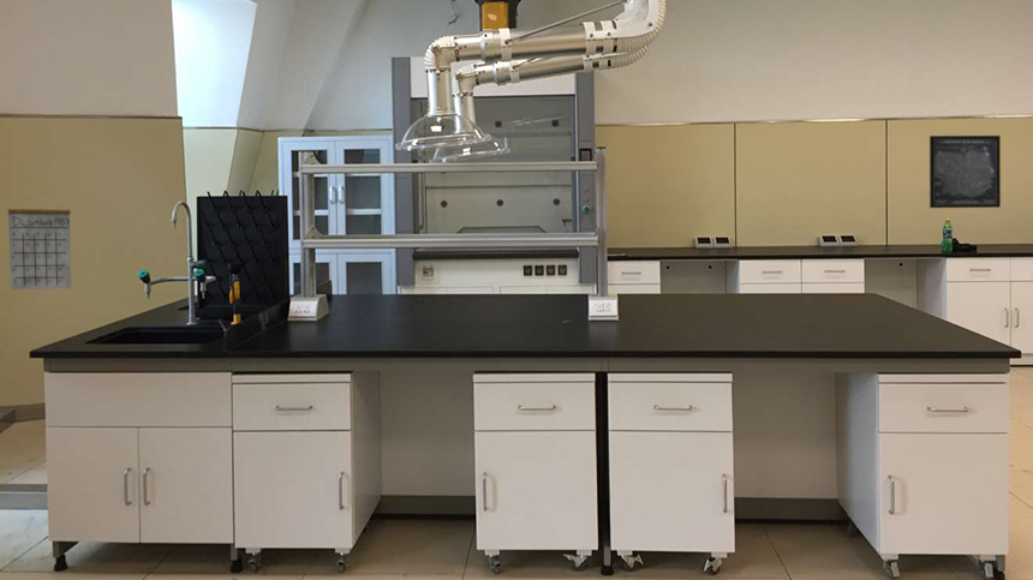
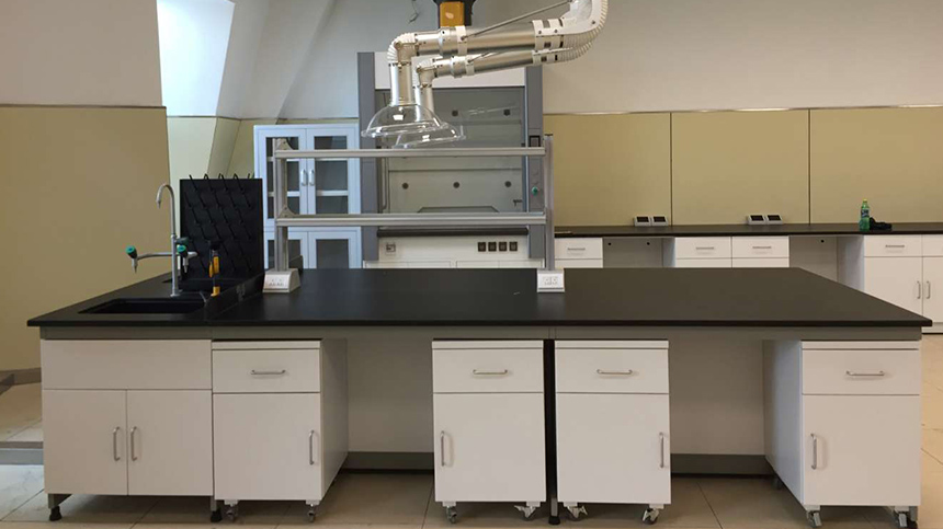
- calendar (40, 239)
- wall art (965, 172)
